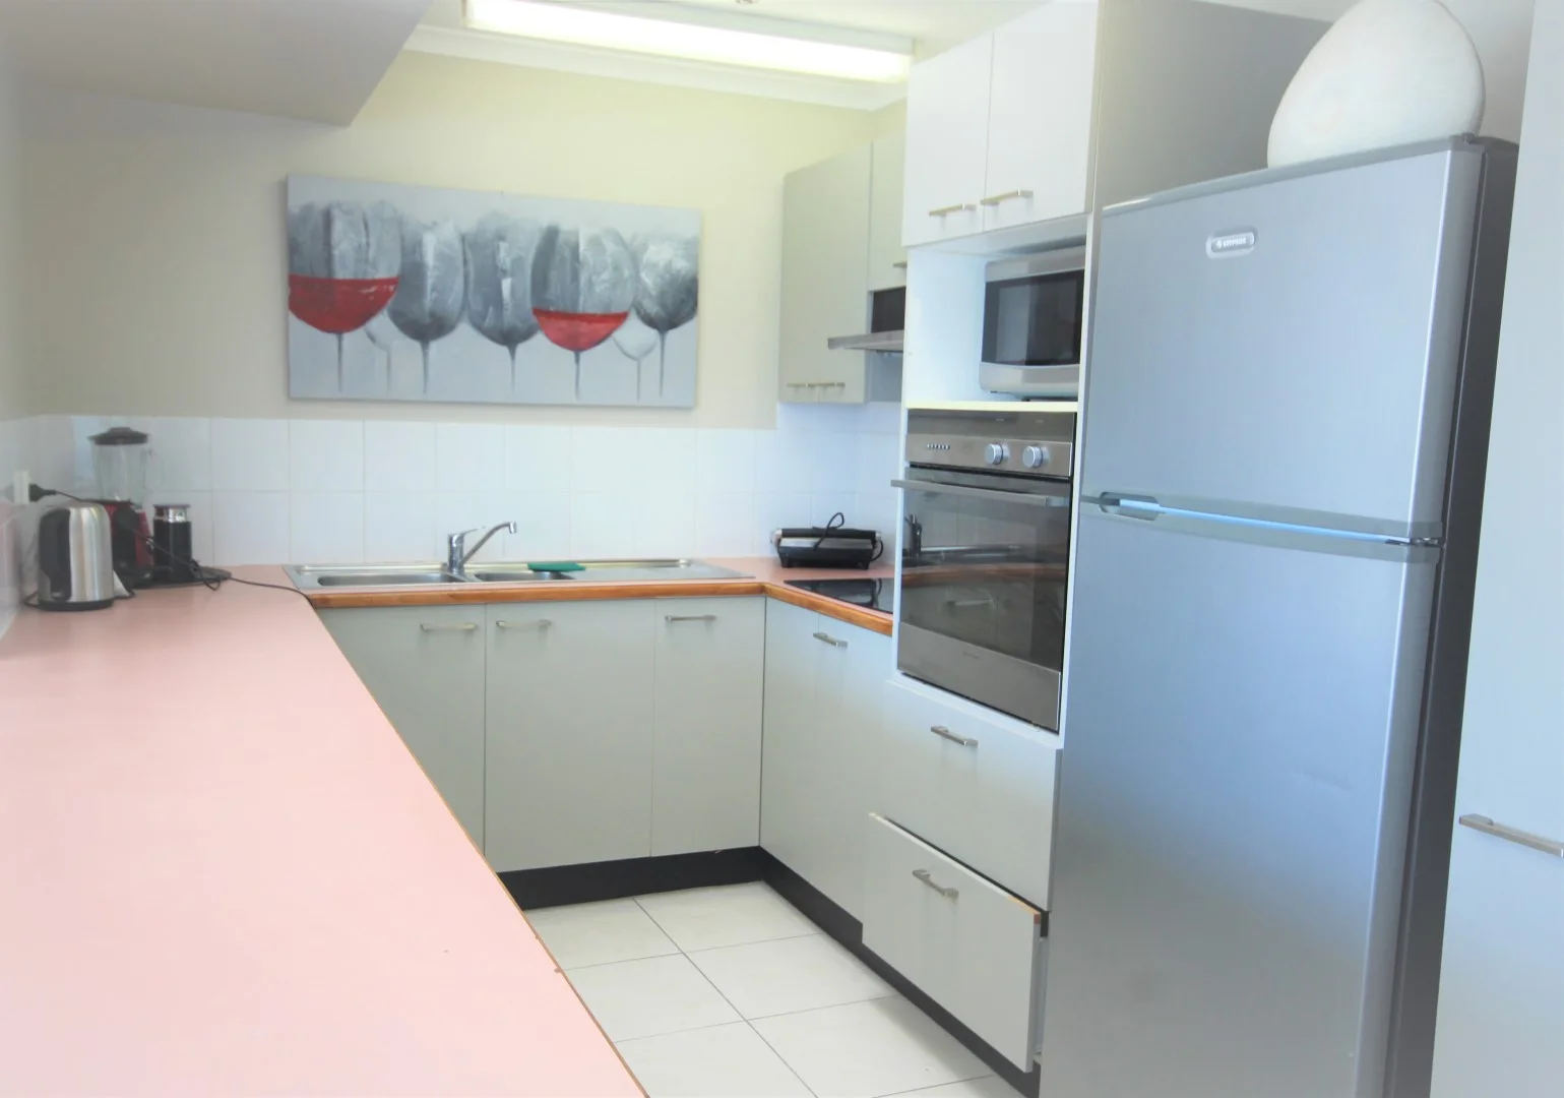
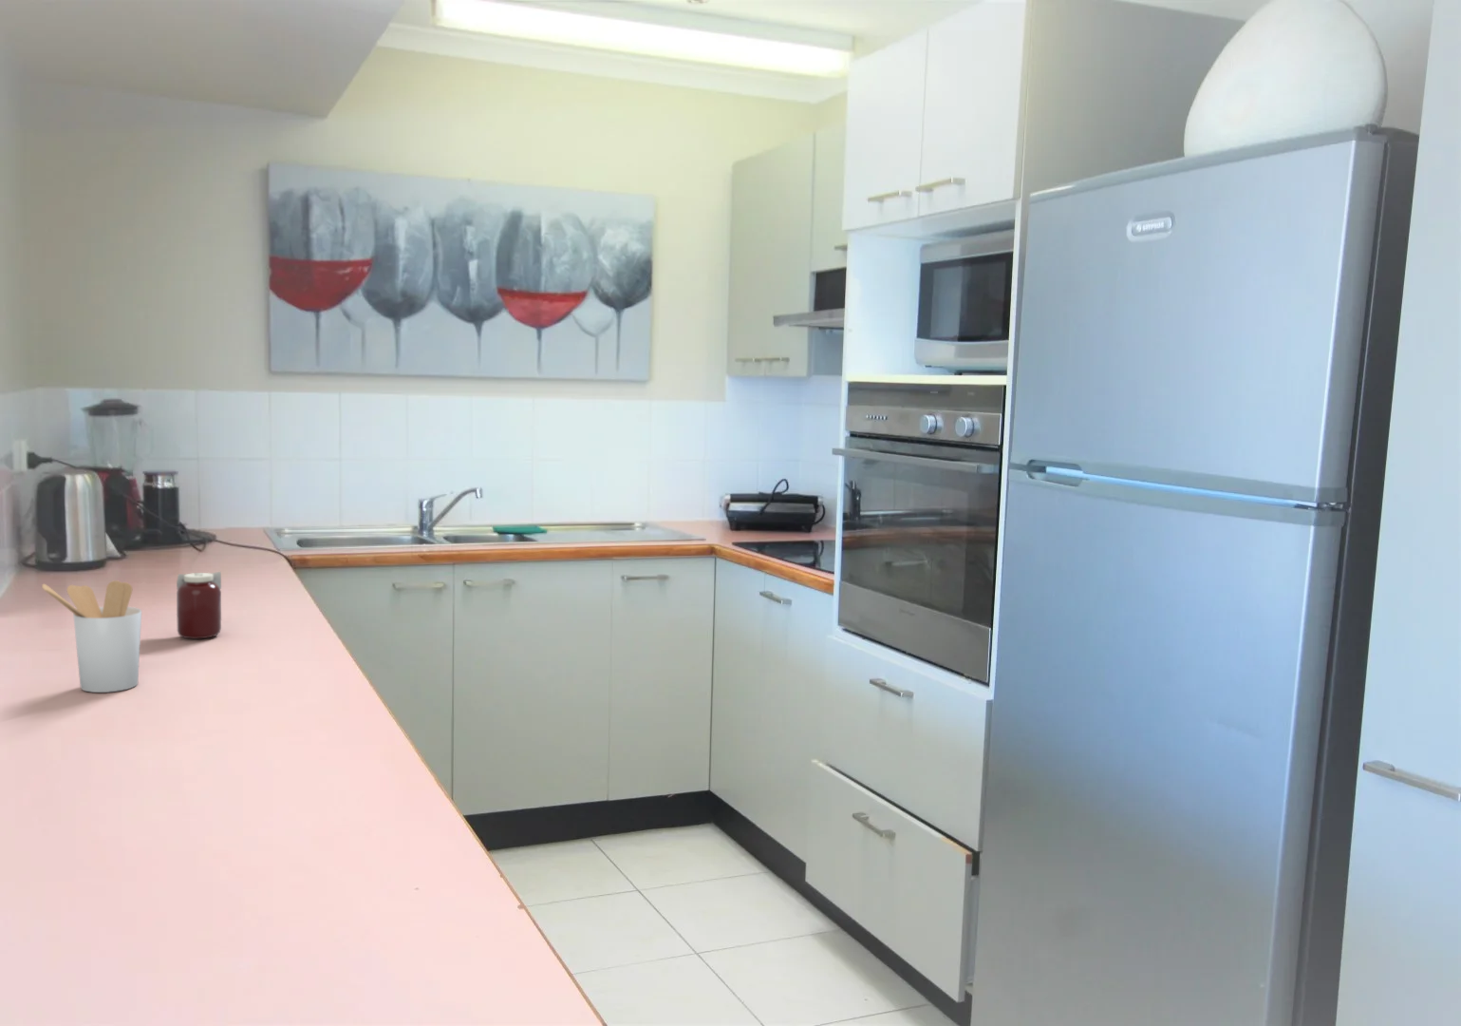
+ utensil holder (91, 633)
+ jar (200, 603)
